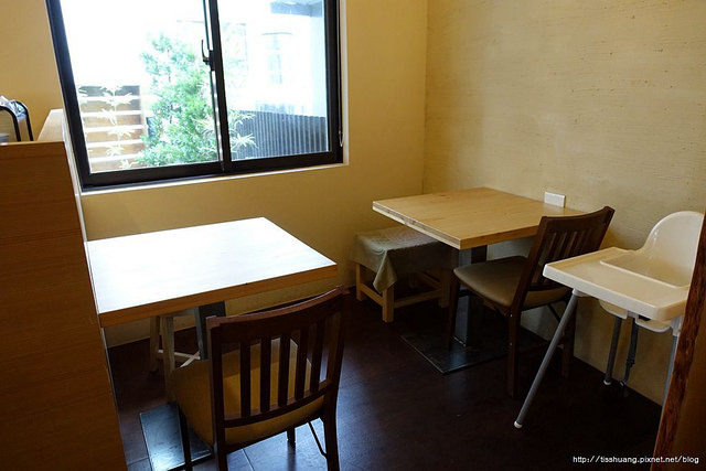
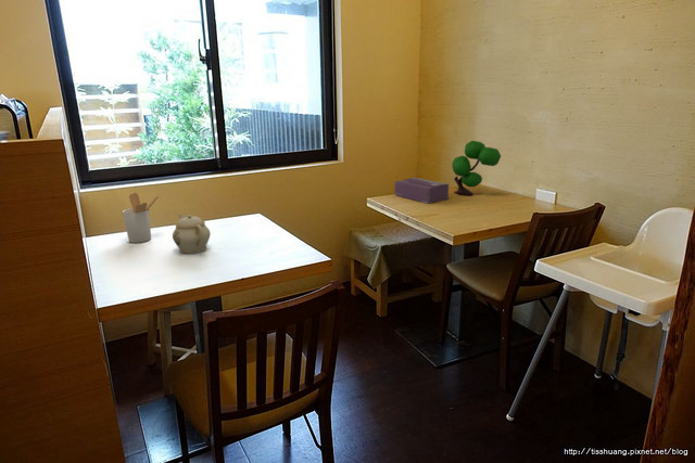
+ utensil holder (143, 217)
+ teapot (191, 232)
+ plant (475, 167)
+ tissue box (420, 189)
